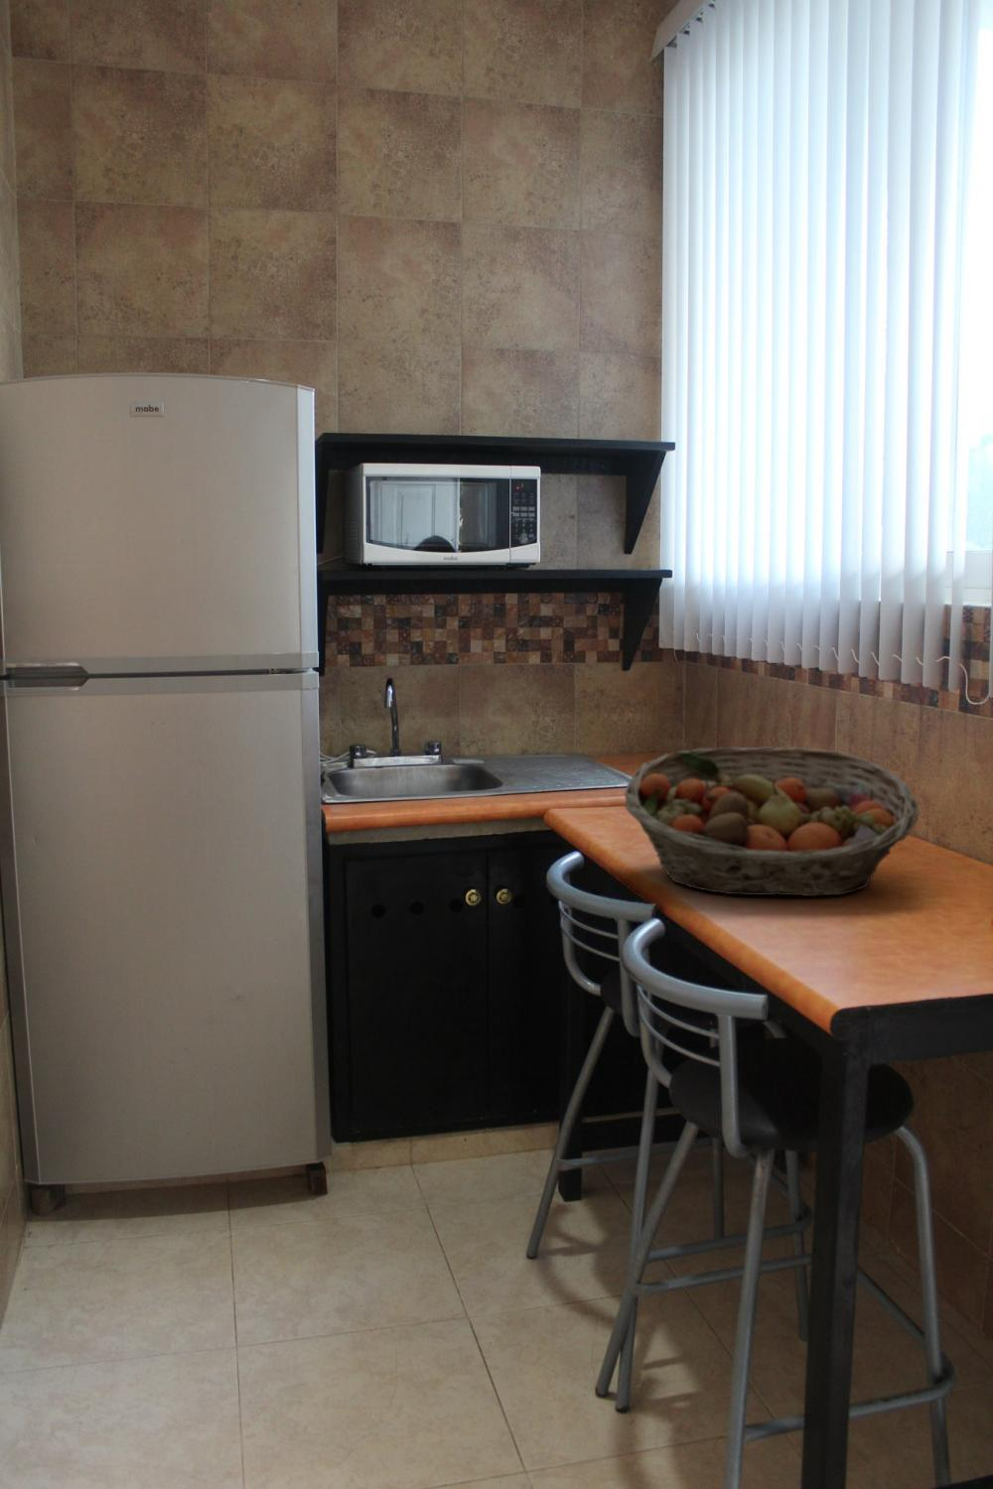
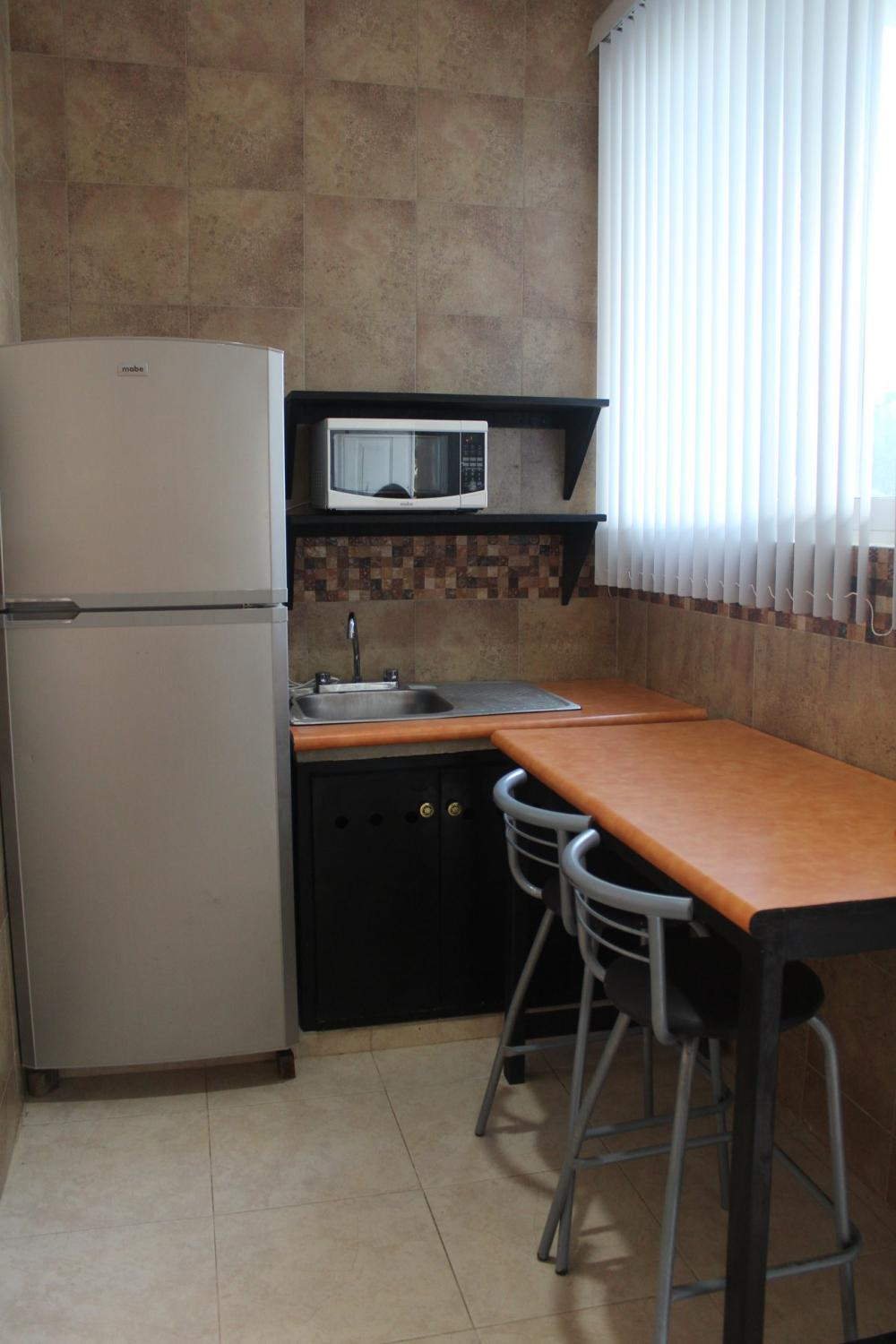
- fruit basket (767, 818)
